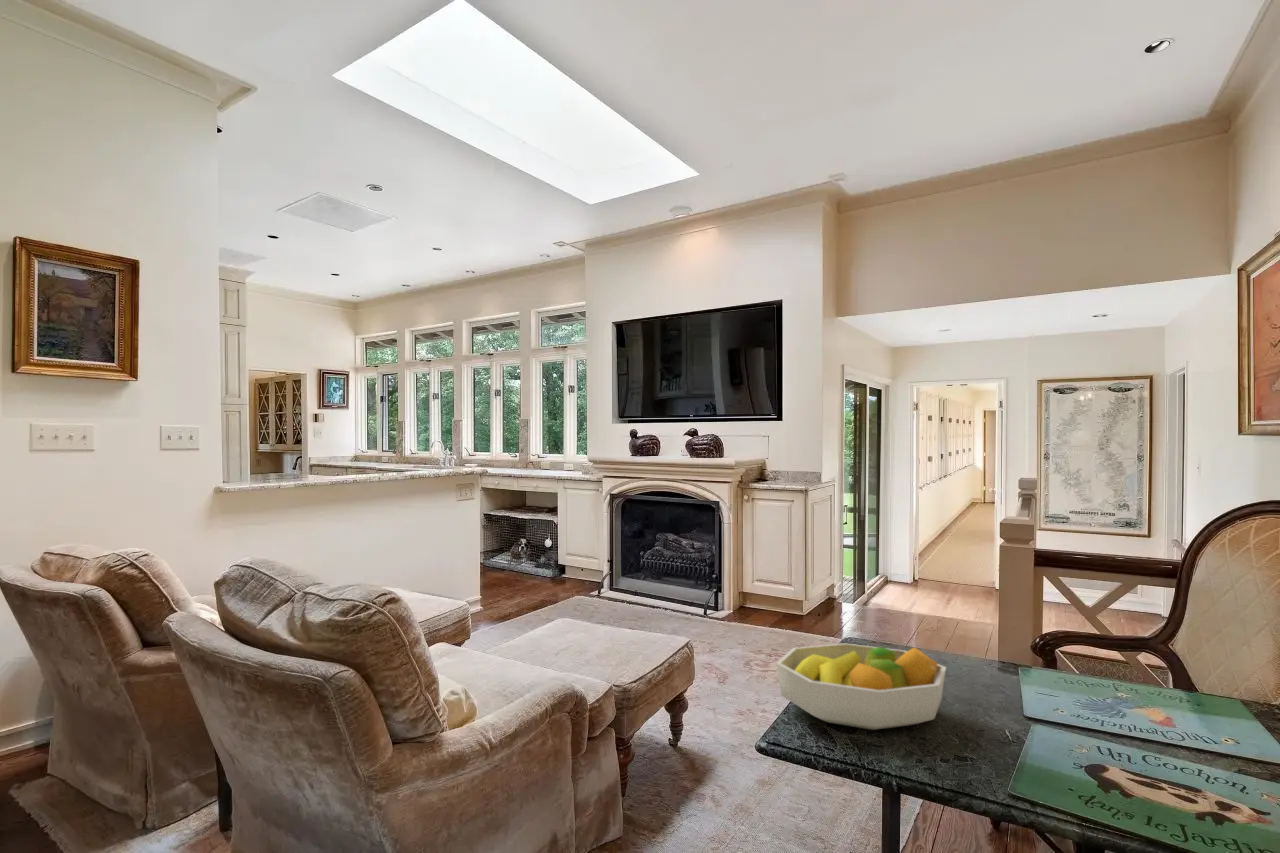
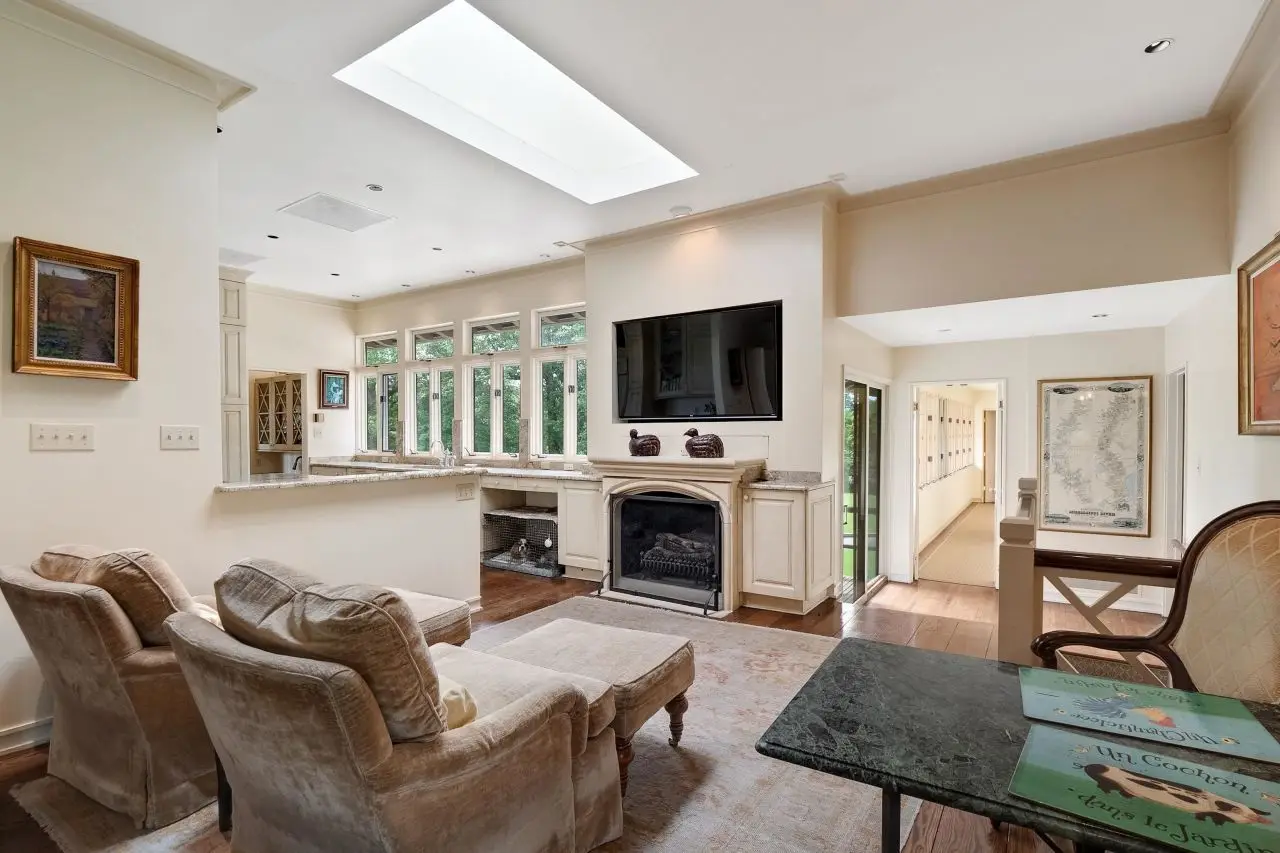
- fruit bowl (860, 677)
